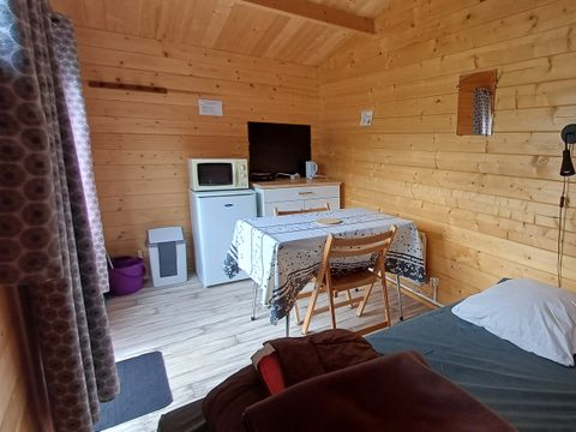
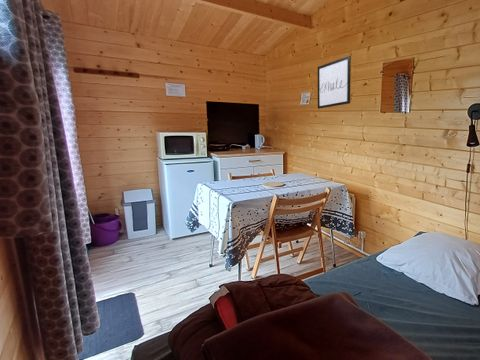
+ wall art (332, 84)
